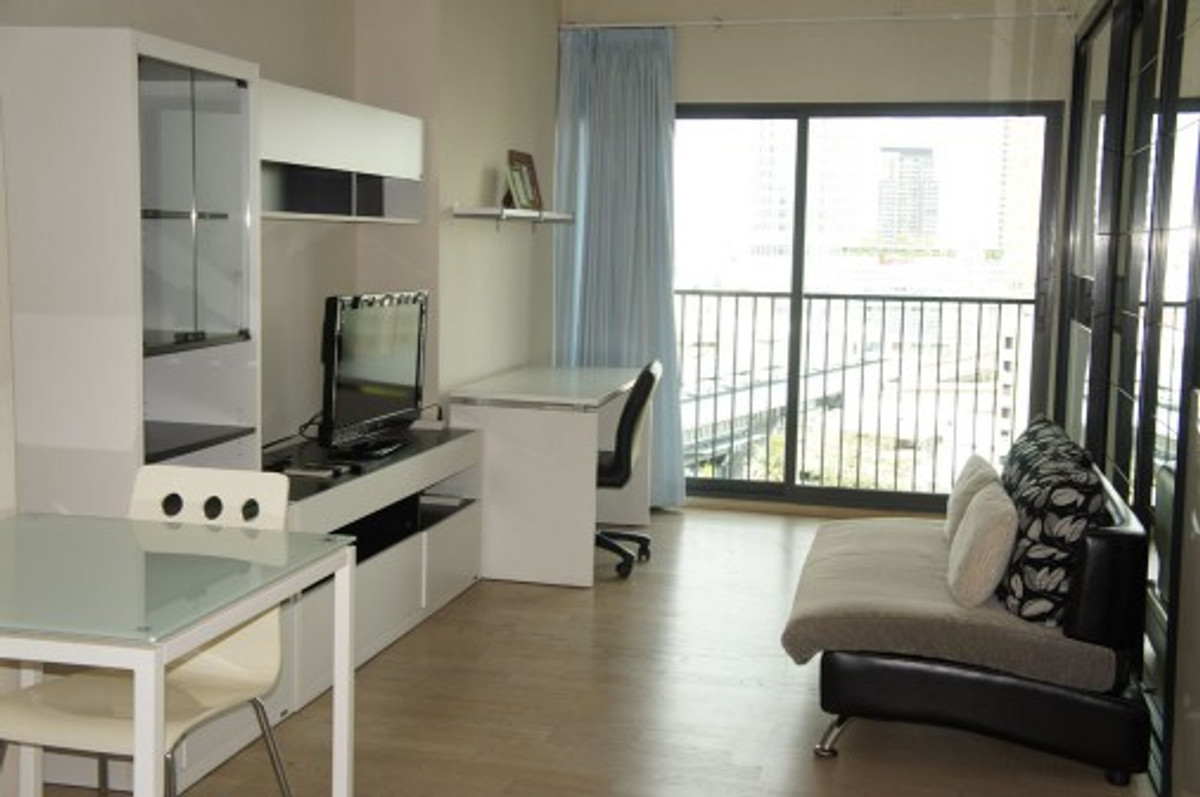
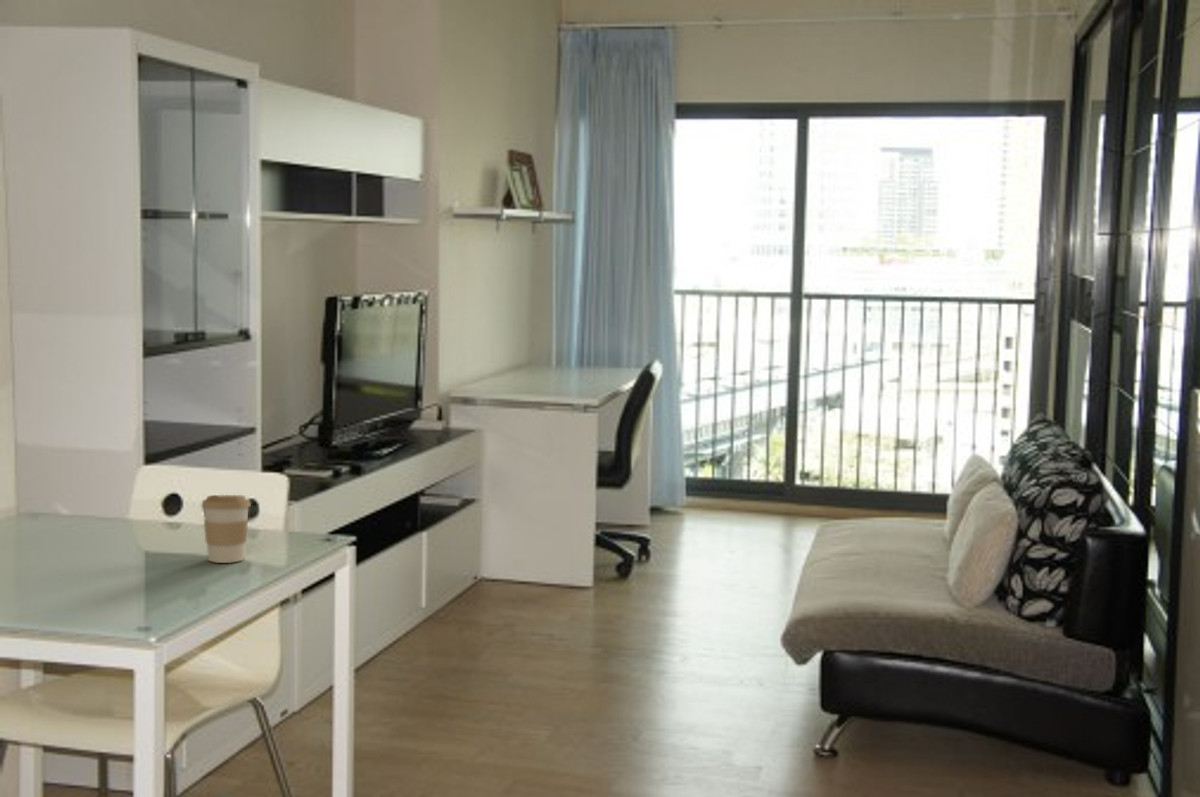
+ coffee cup (226, 526)
